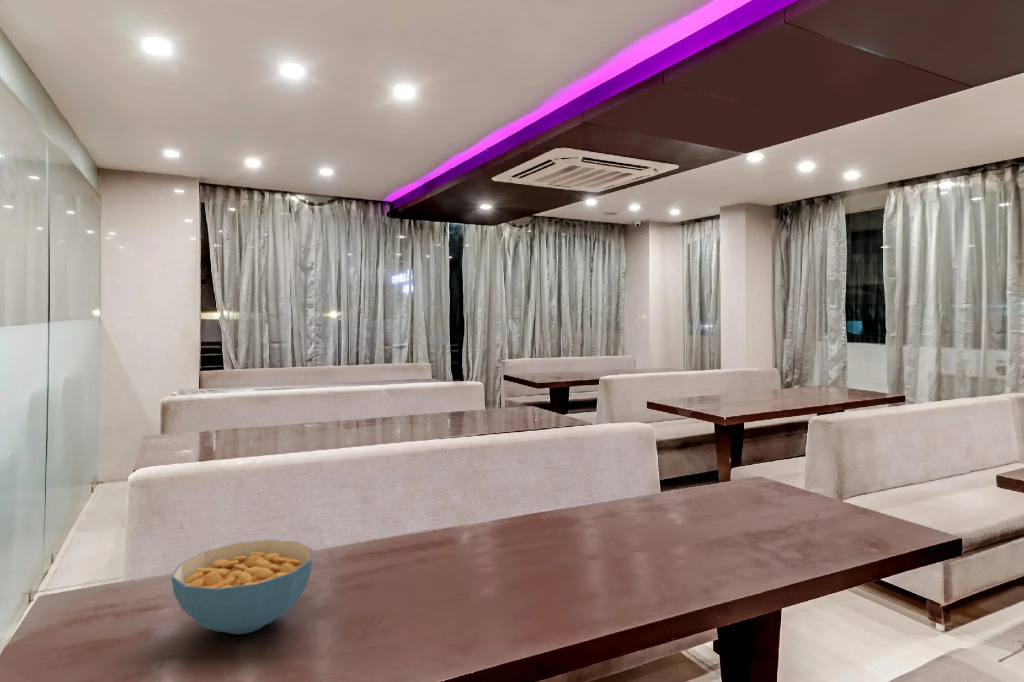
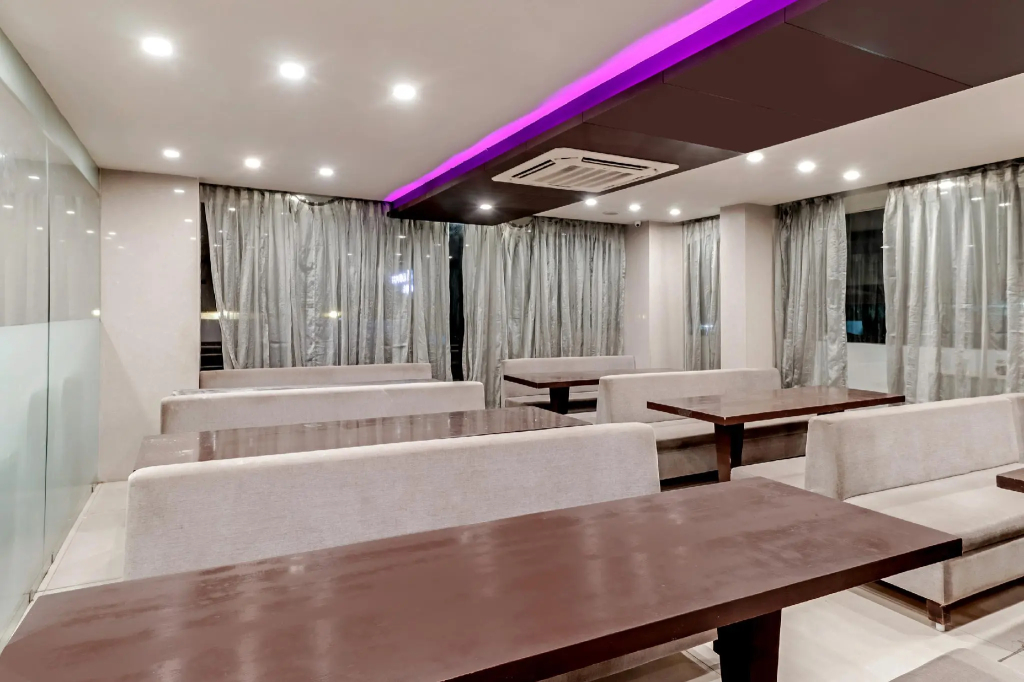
- cereal bowl (246, 593)
